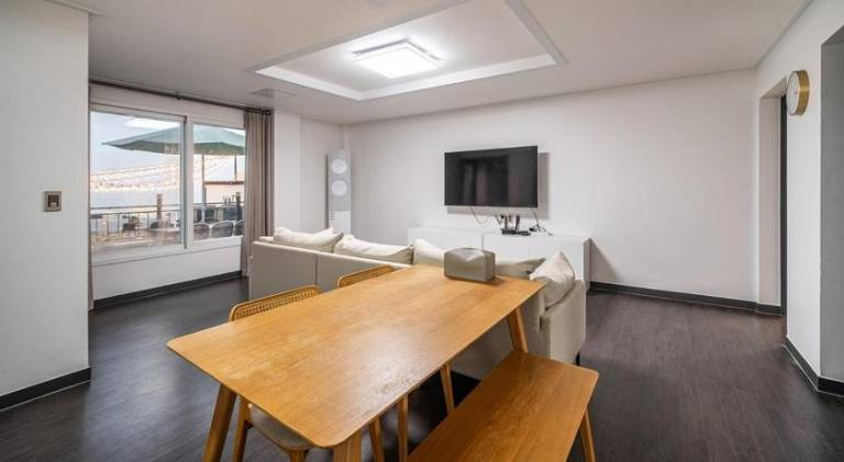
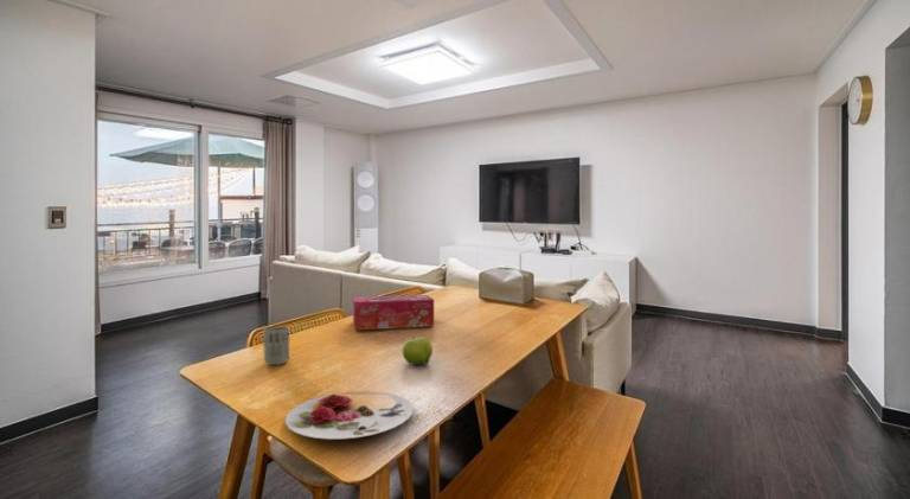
+ fruit (417, 350)
+ cup (276, 345)
+ tissue box (392, 311)
+ plate (351, 410)
